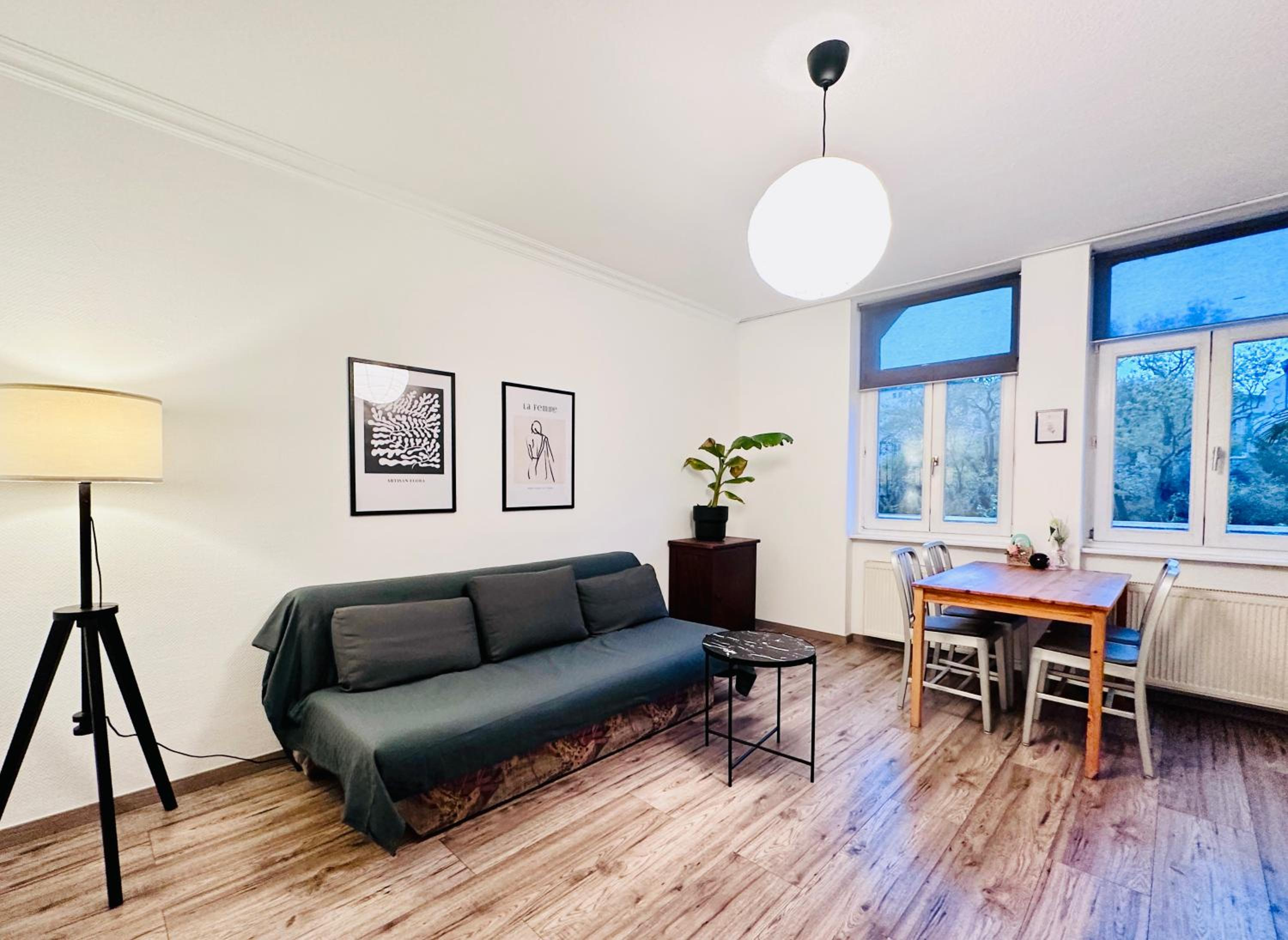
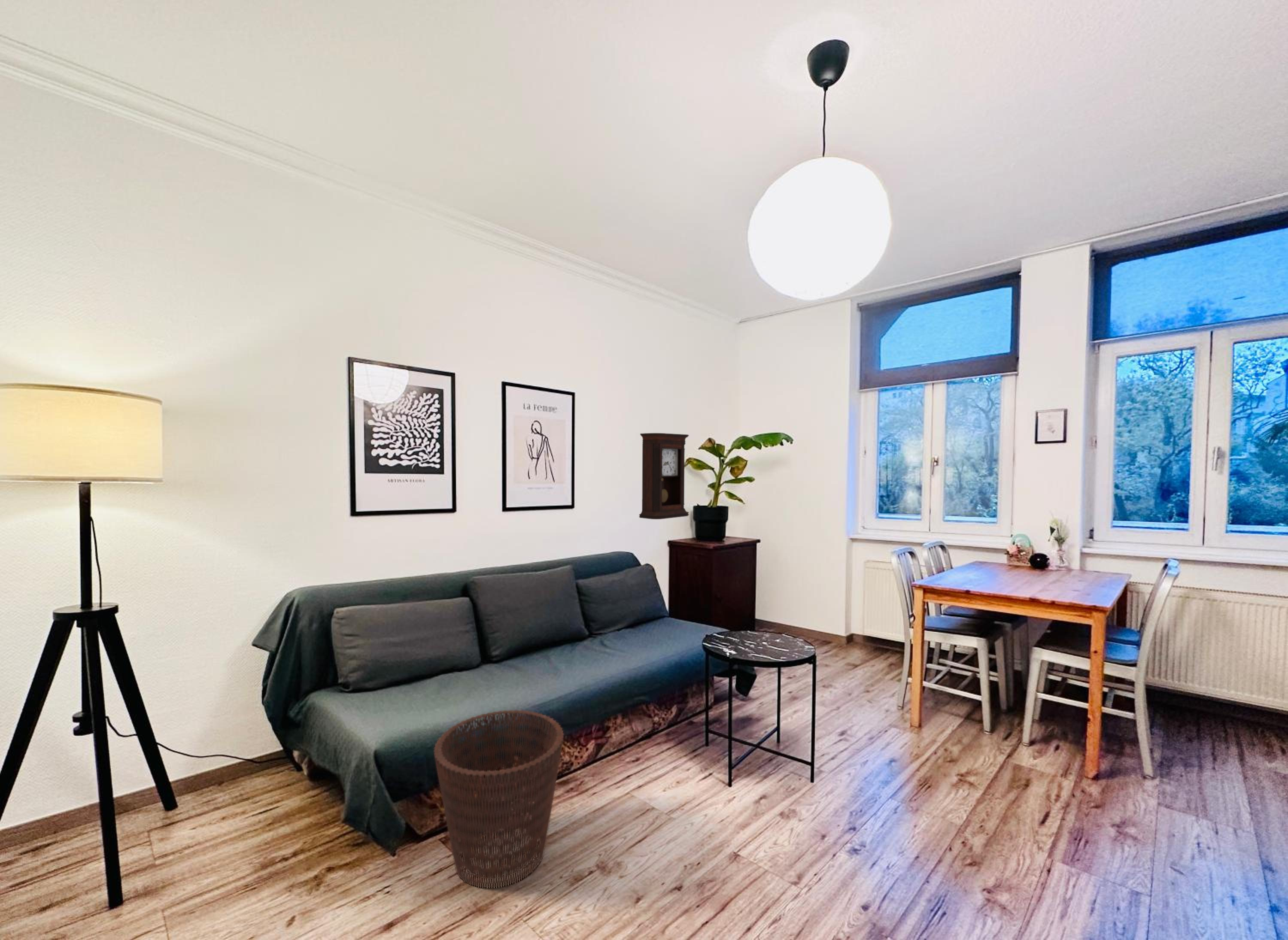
+ pendulum clock (666, 475)
+ basket (501, 797)
